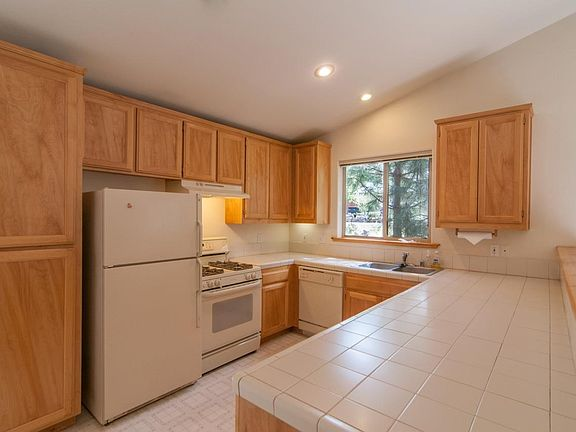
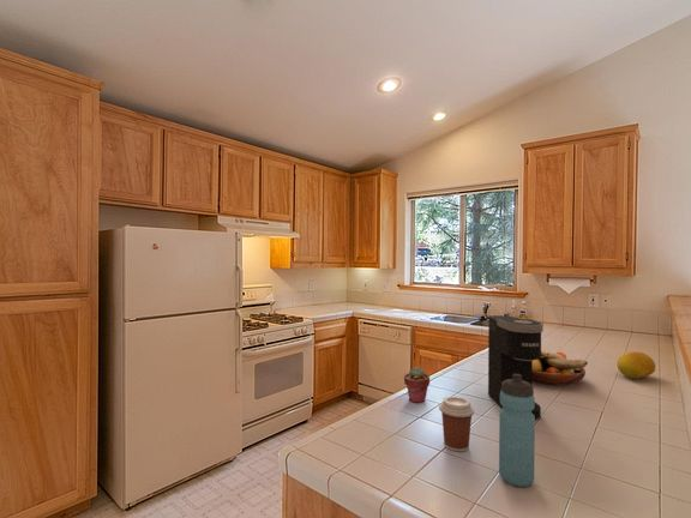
+ fruit bowl (546, 362)
+ potted succulent (416, 383)
+ fruit (635, 365)
+ coffee cup (456, 422)
+ coffee maker (512, 361)
+ water bottle (516, 426)
